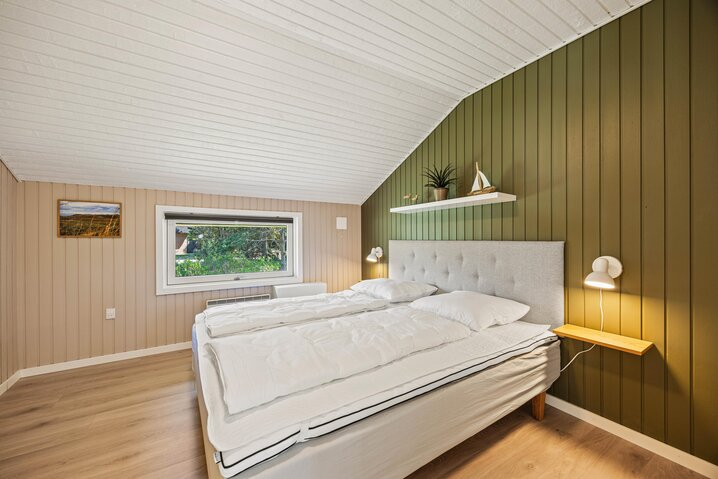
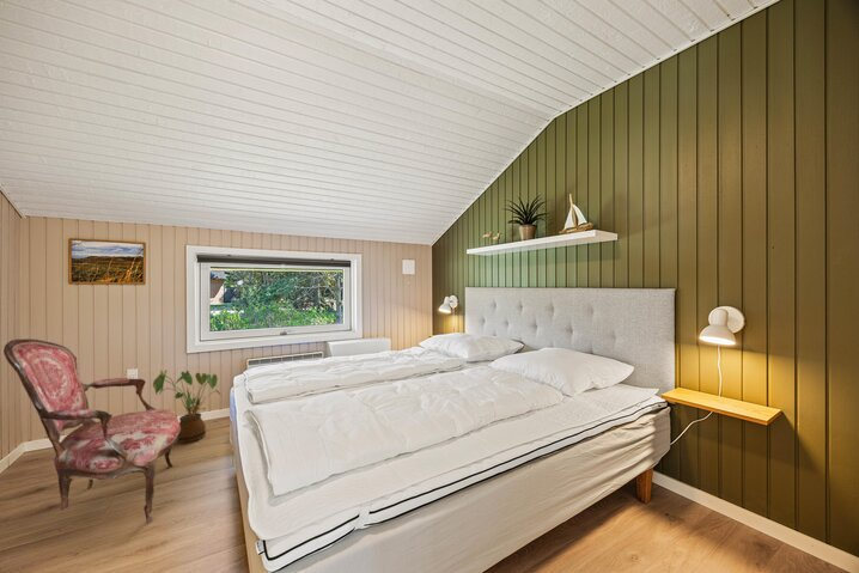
+ armchair (115, 416)
+ house plant (189, 402)
